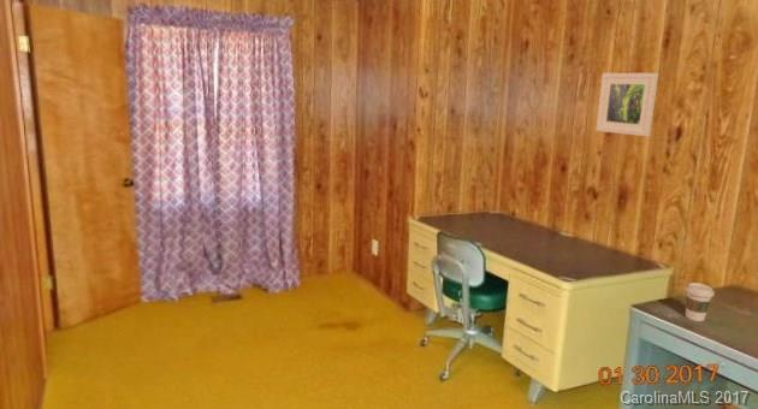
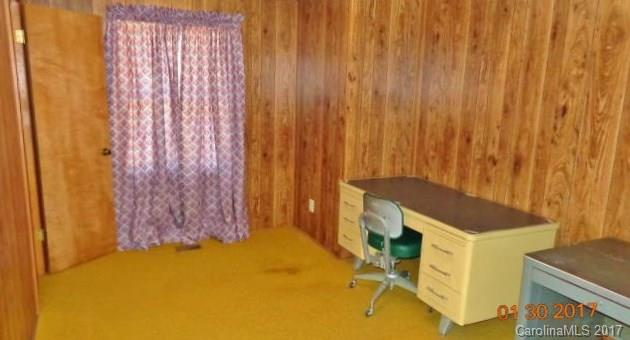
- coffee cup (697, 302)
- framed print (624, 103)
